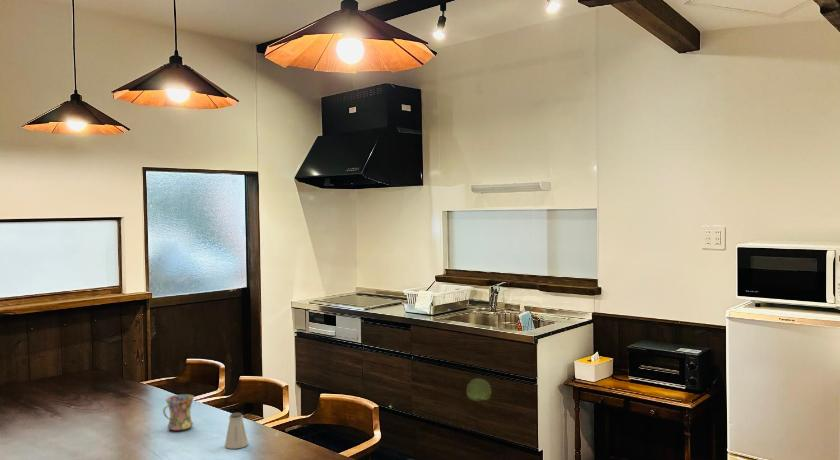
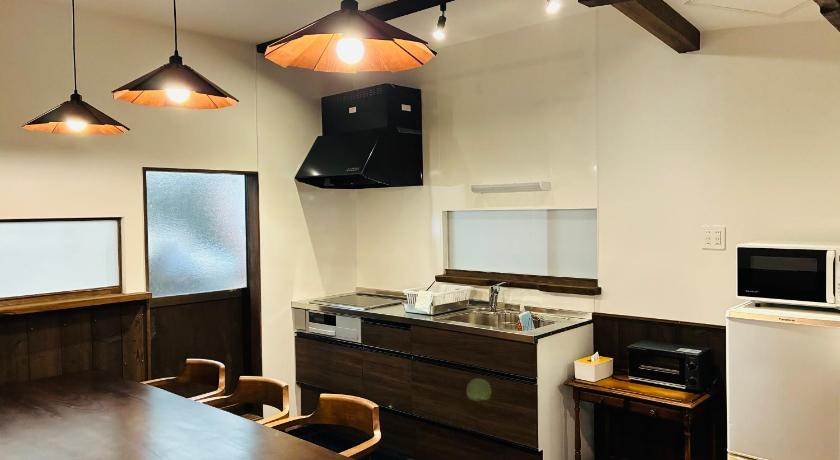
- mug (177, 414)
- saltshaker (236, 429)
